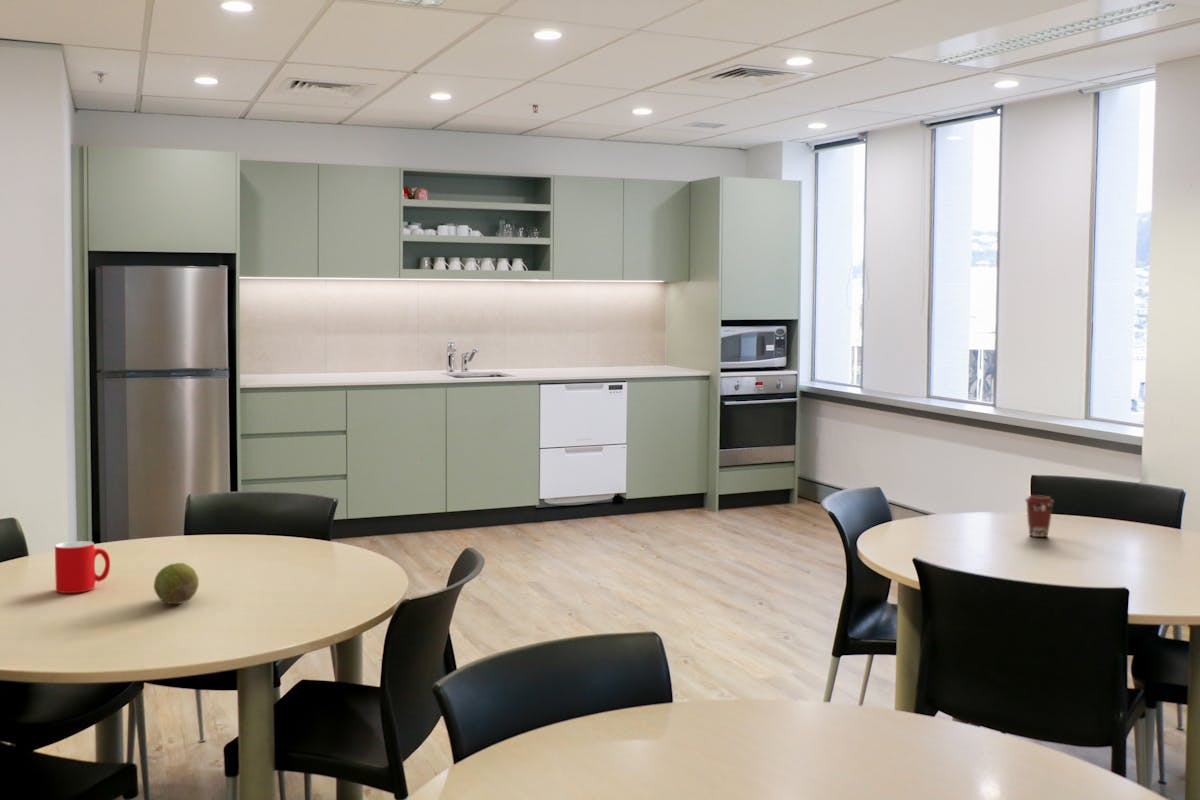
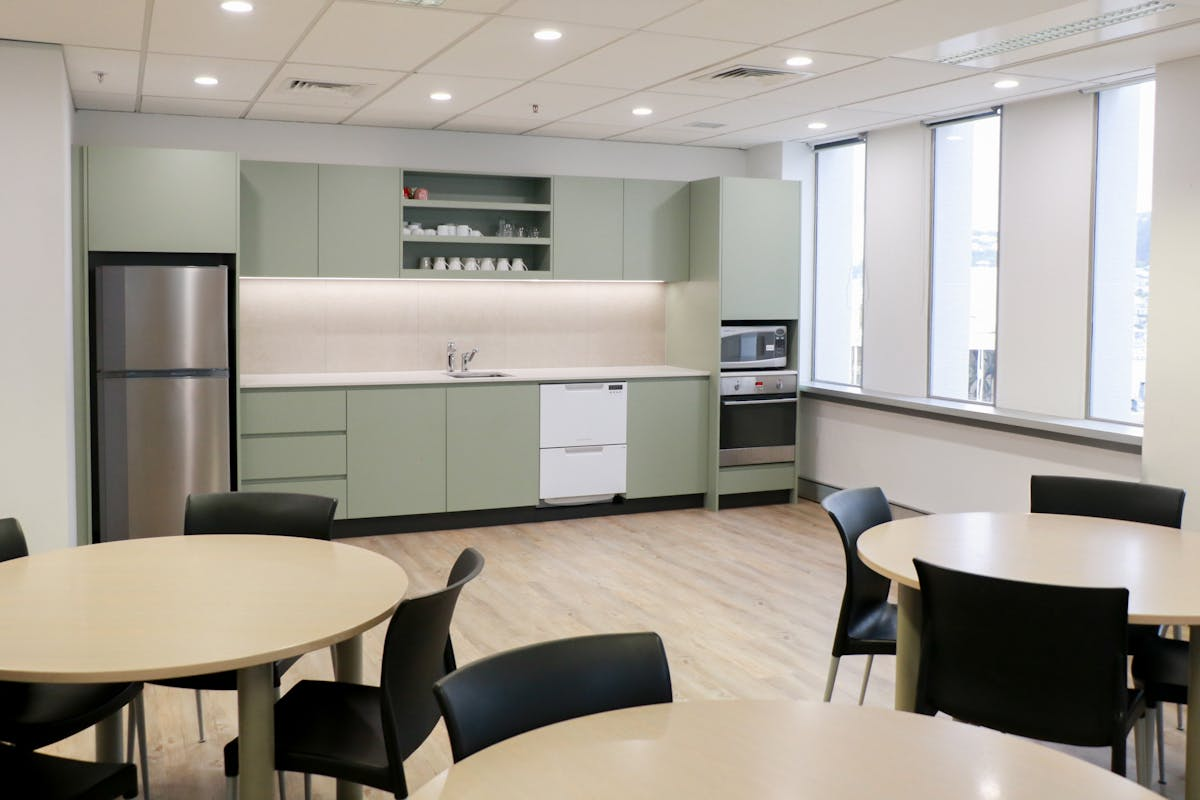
- coffee cup (1039, 516)
- cup (83, 566)
- fruit (177, 581)
